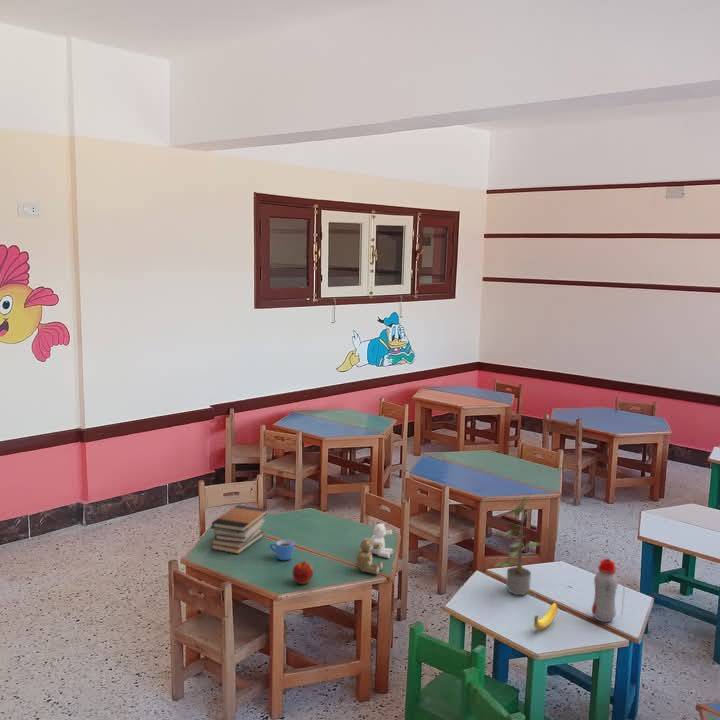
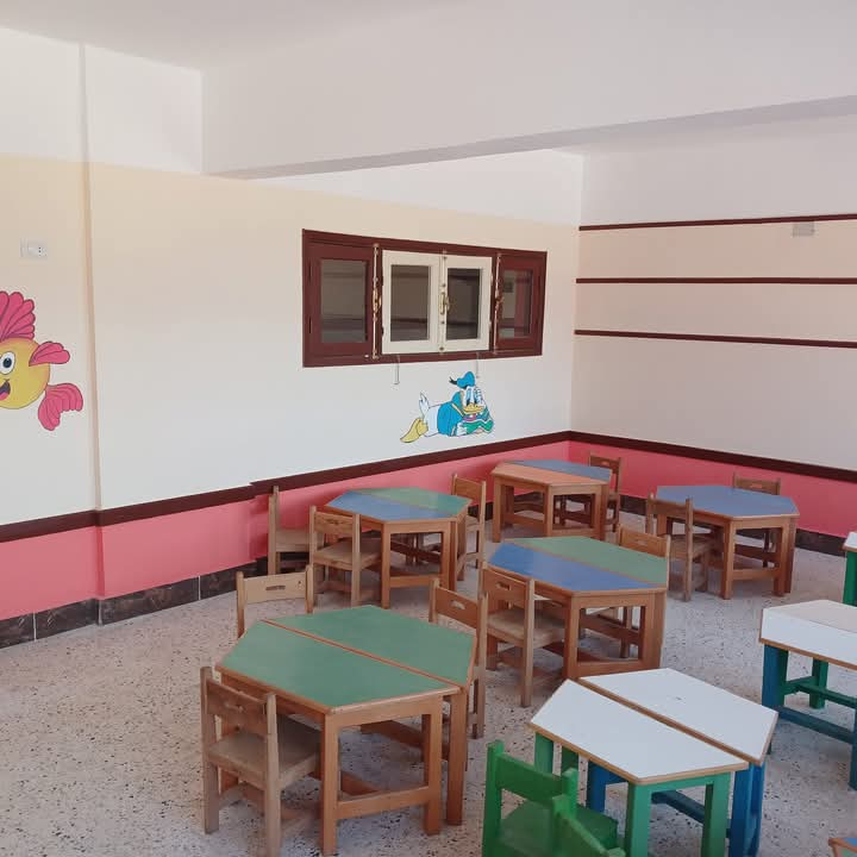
- water bottle (610, 589)
- banana (545, 617)
- potted plant (513, 544)
- stuffed animal (374, 547)
- apple (302, 571)
- mug (281, 550)
- book stack (239, 528)
